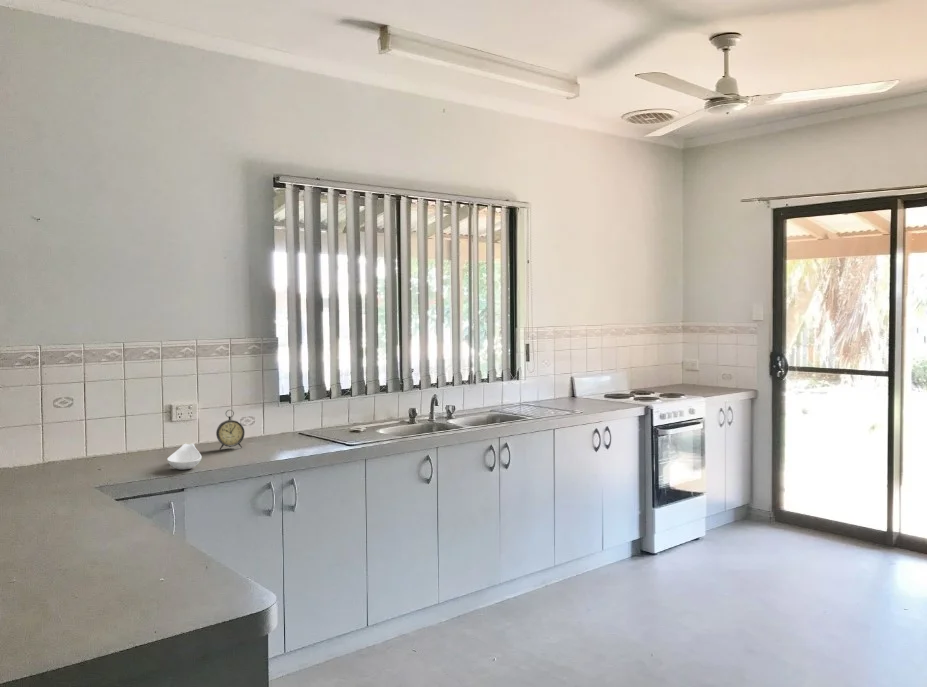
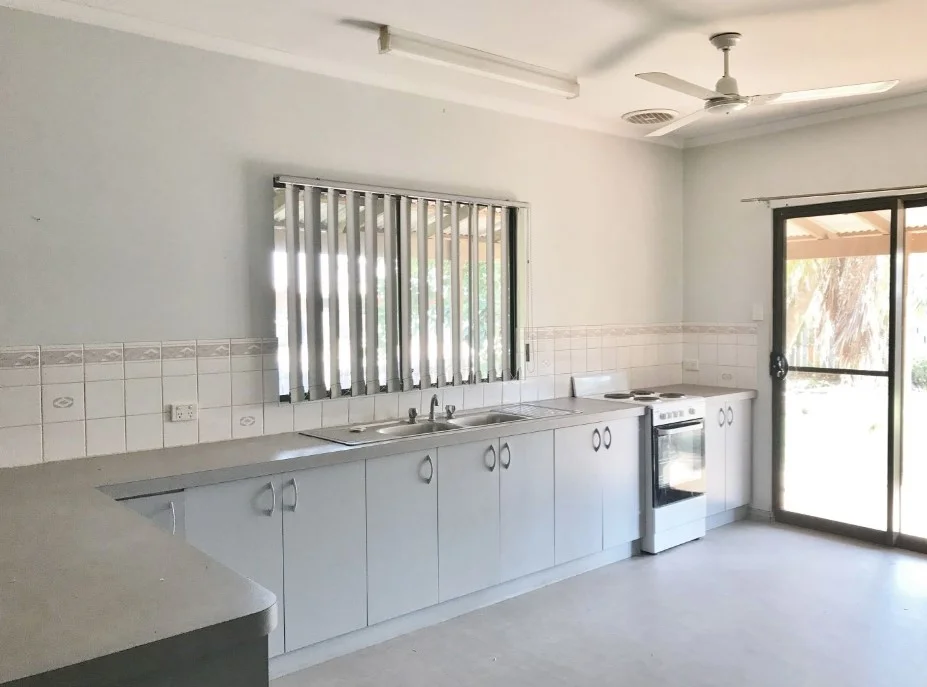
- spoon rest (186, 455)
- alarm clock (230, 429)
